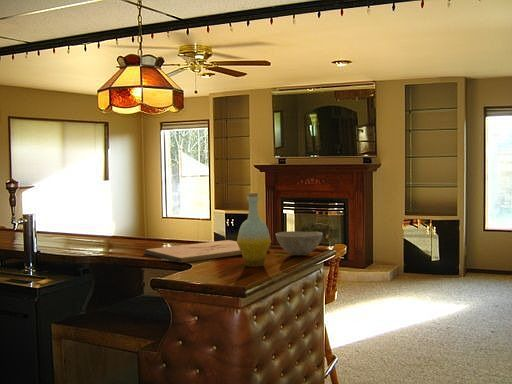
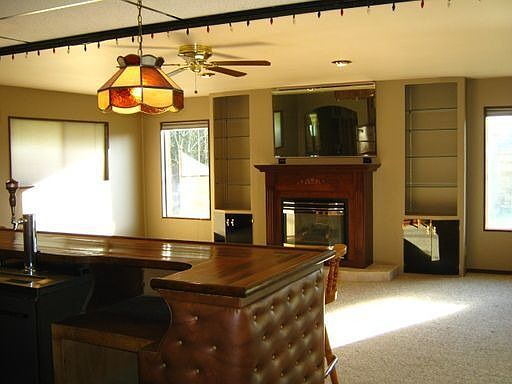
- cutting board (207, 249)
- bowl (299, 244)
- bottle (253, 229)
